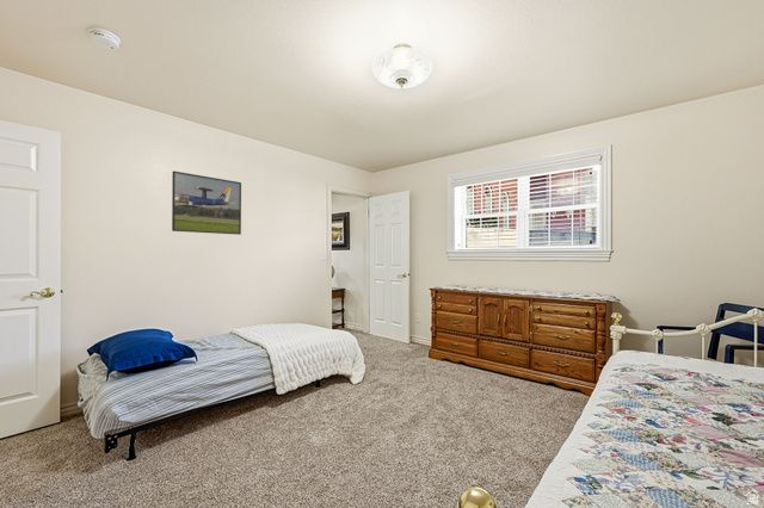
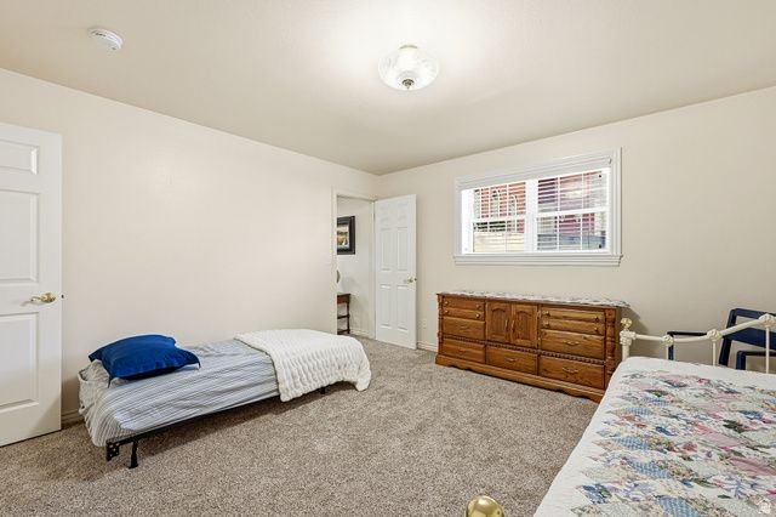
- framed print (209, 204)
